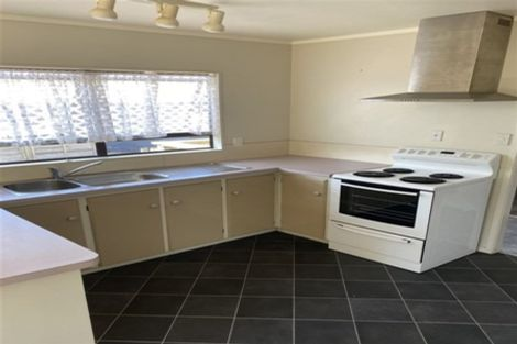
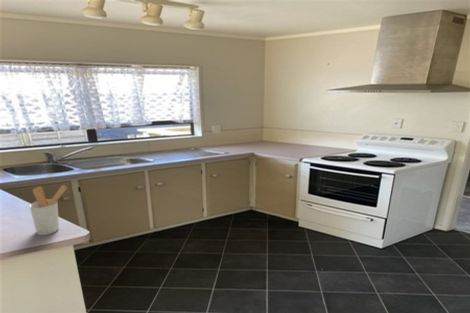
+ utensil holder (51, 208)
